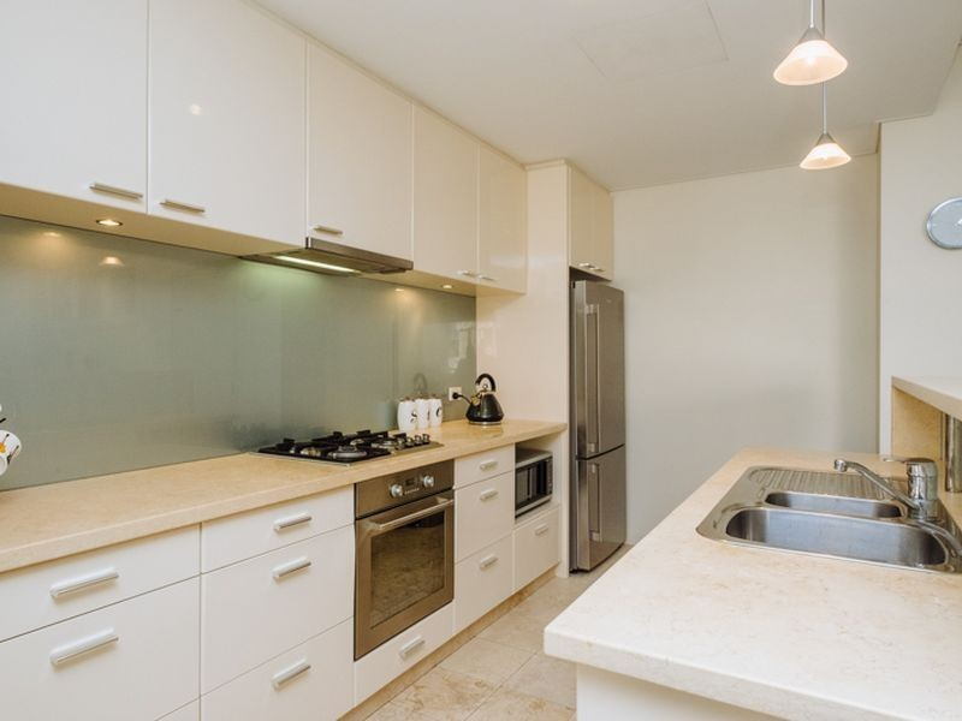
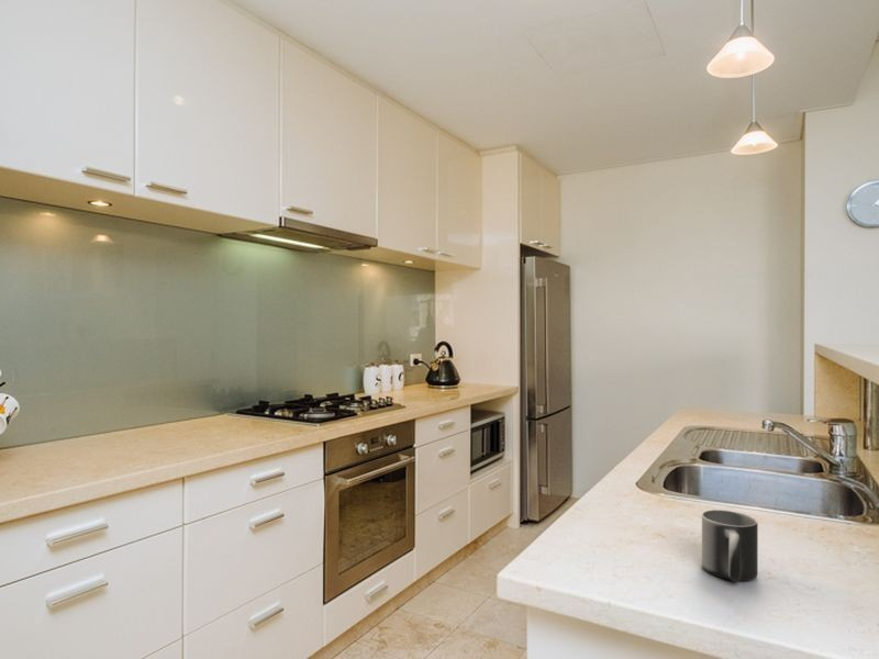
+ mug (728, 548)
